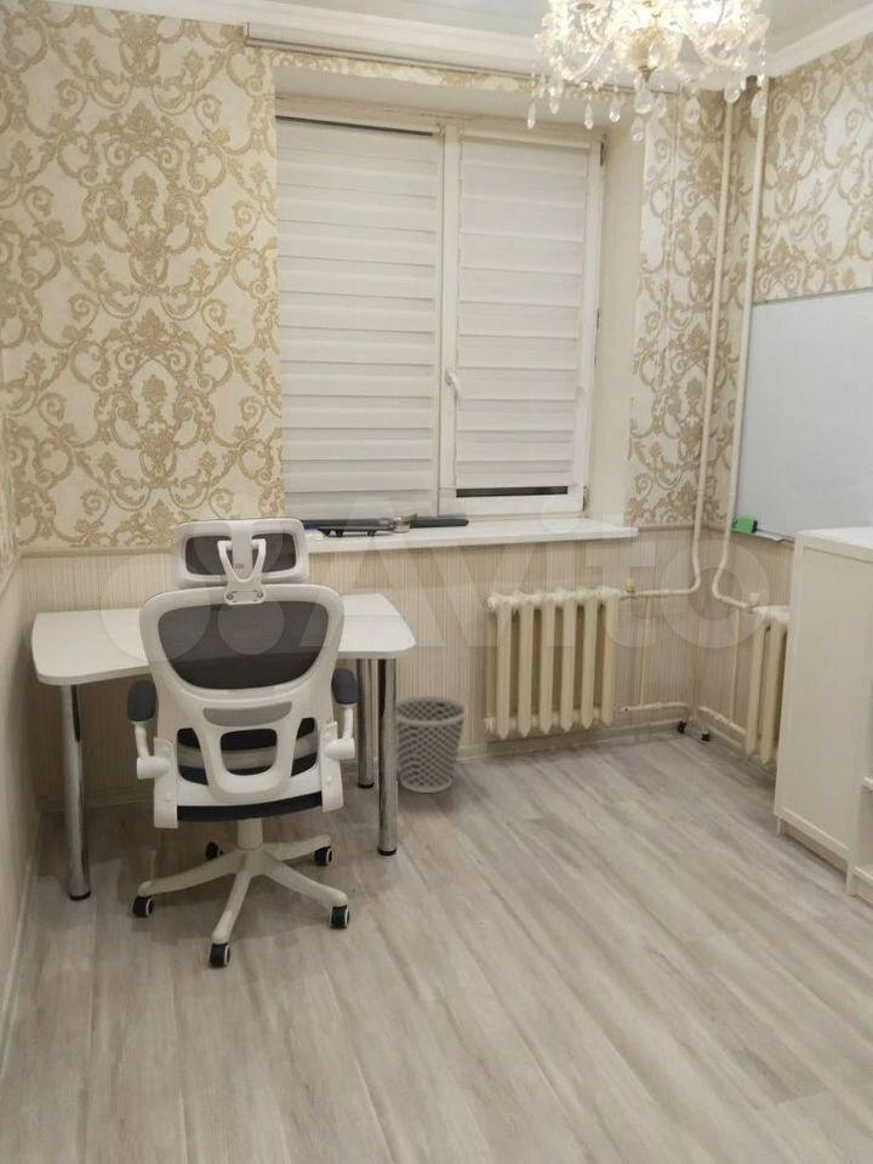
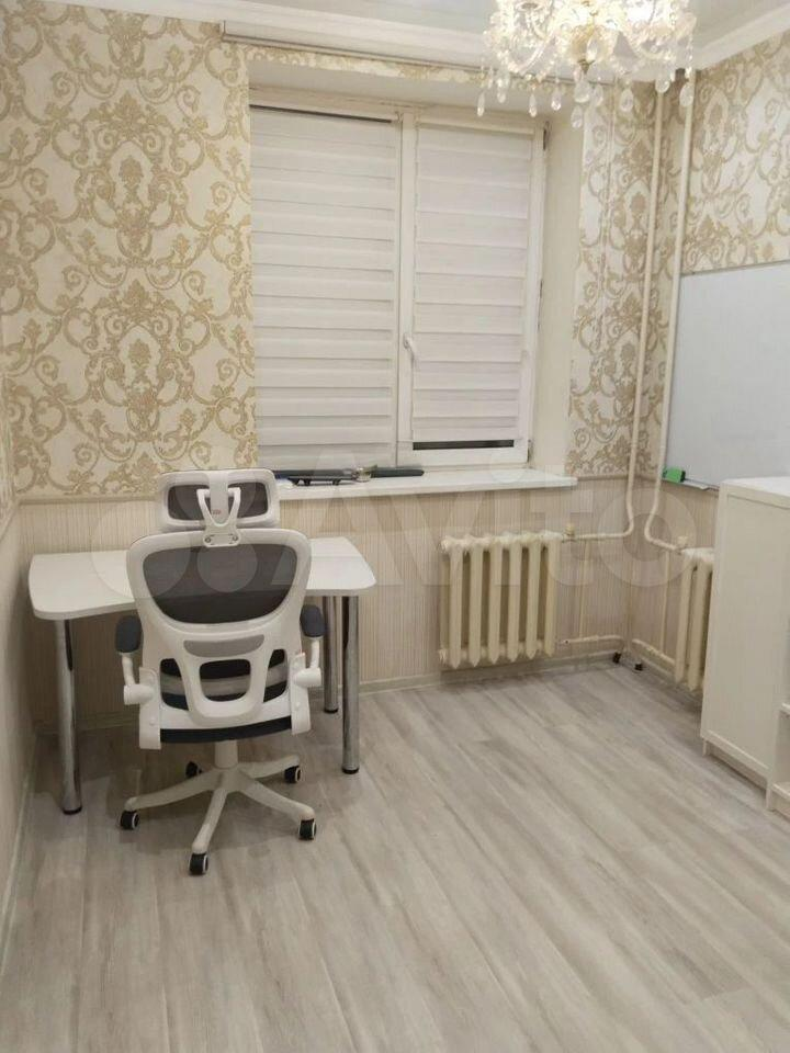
- wastebasket (427, 744)
